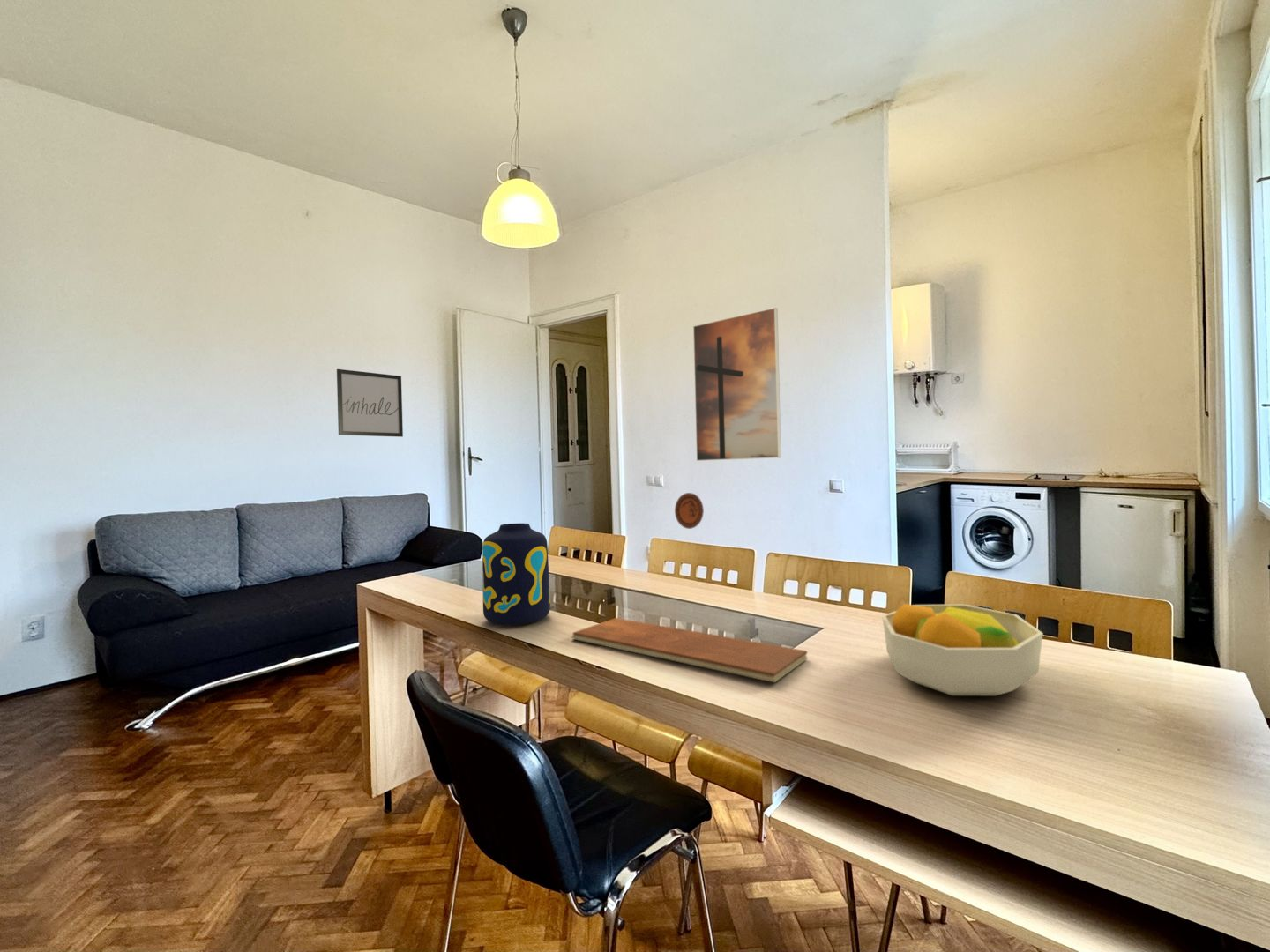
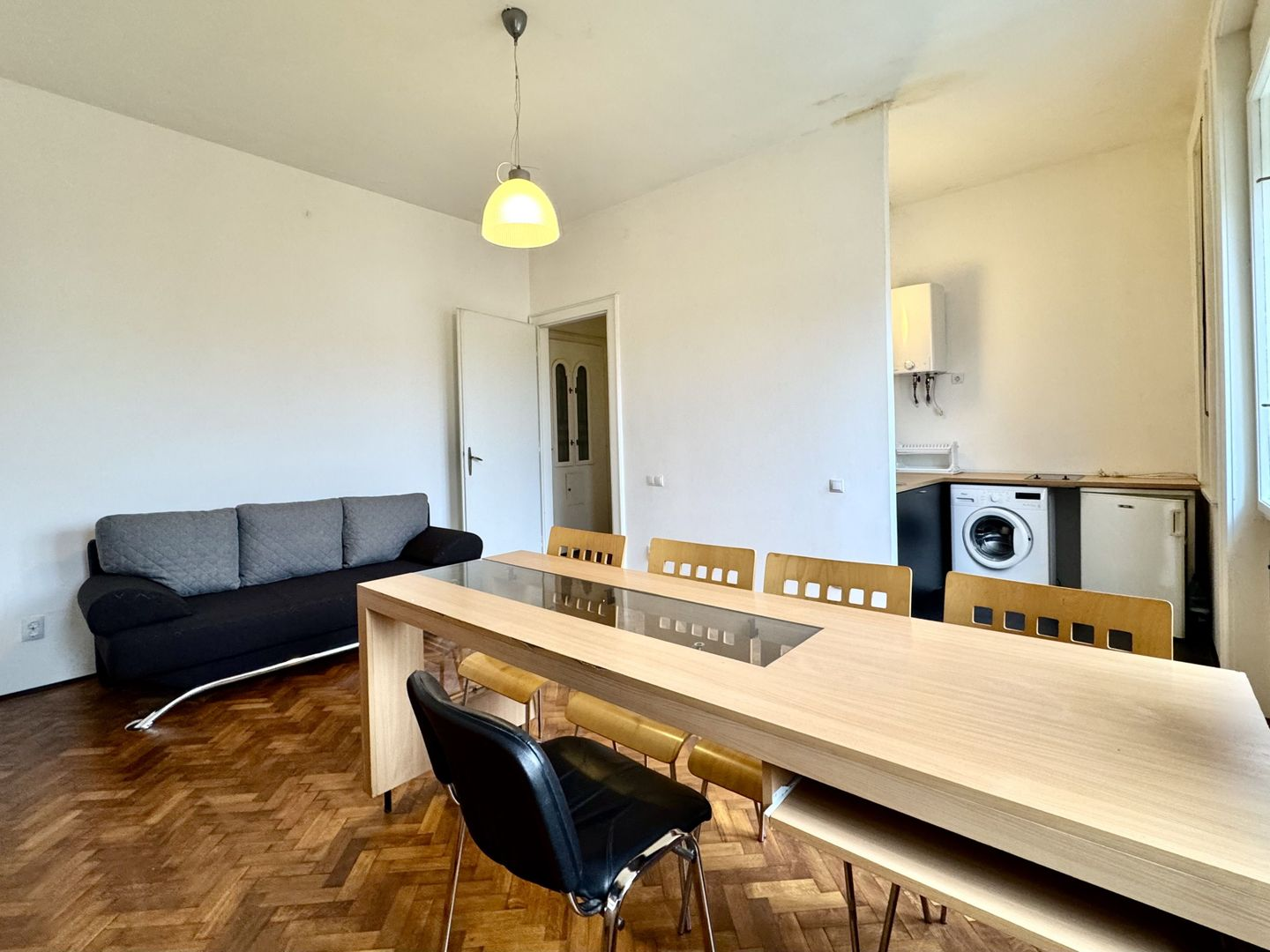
- wall art (370, 404)
- vase (516, 571)
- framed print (735, 388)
- fruit bowl (957, 637)
- chopping board (681, 644)
- decorative plate (689, 510)
